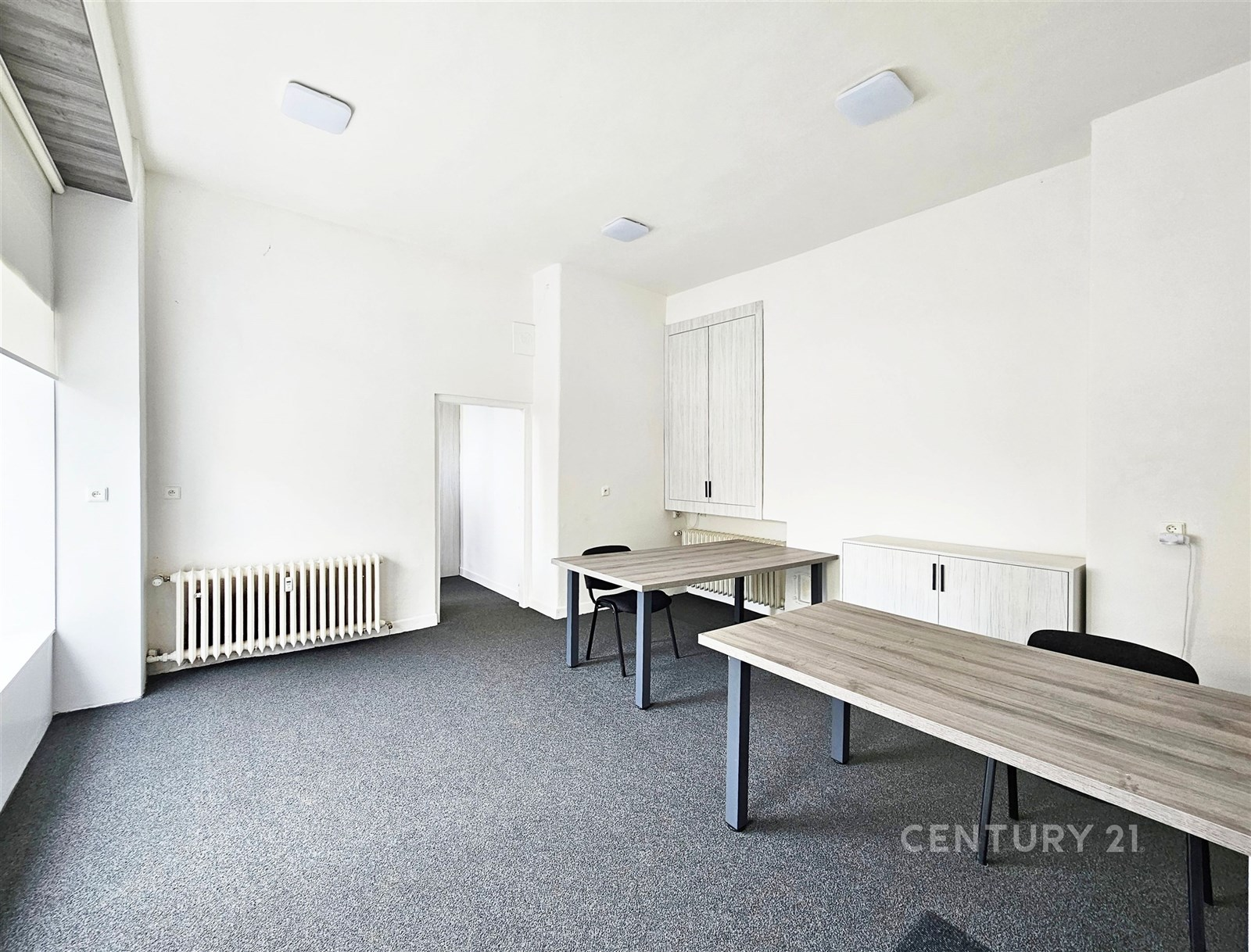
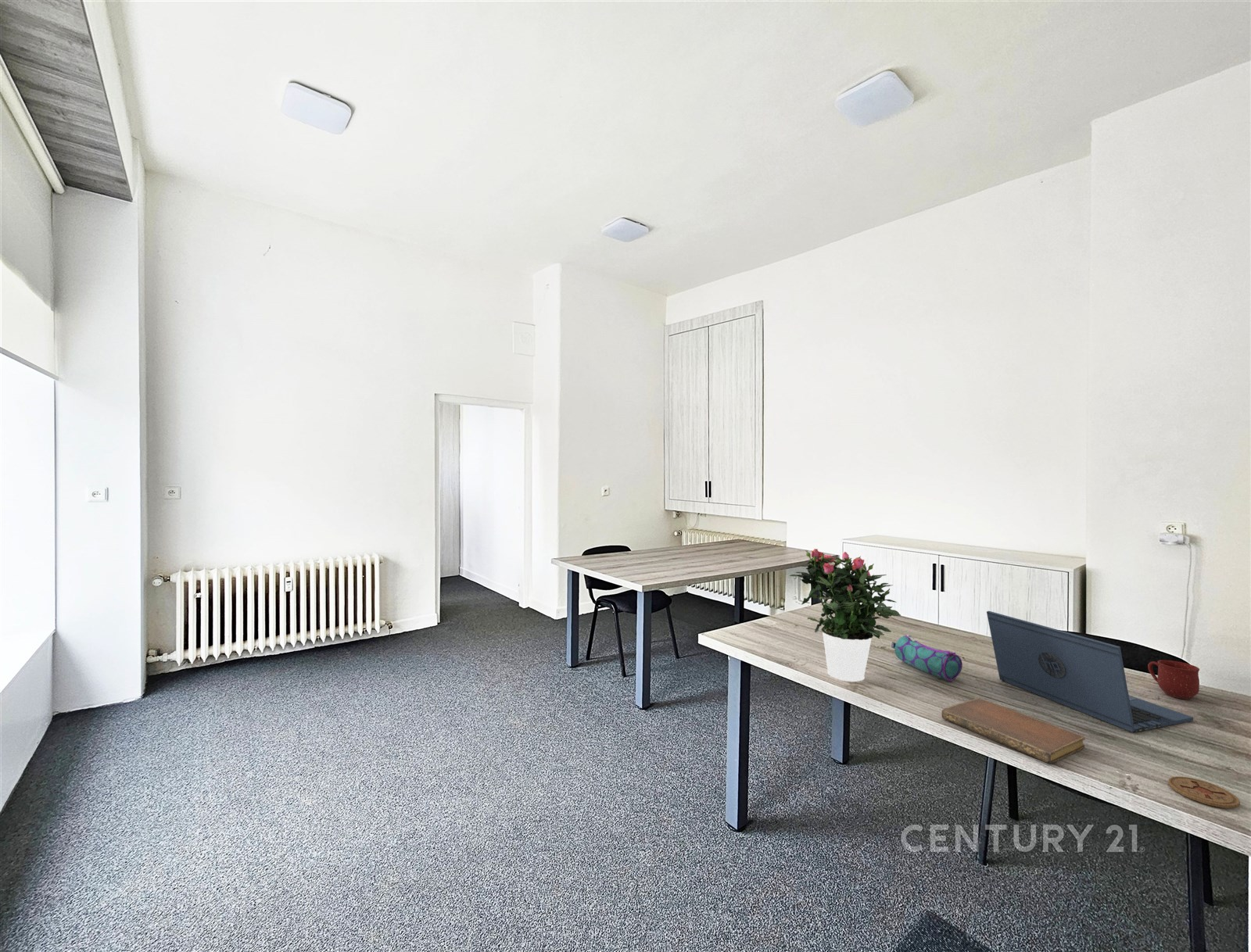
+ notebook (1009, 727)
+ laptop (1081, 661)
+ potted flower (843, 613)
+ mug (1170, 678)
+ pencil case (926, 656)
+ coaster (1203, 791)
